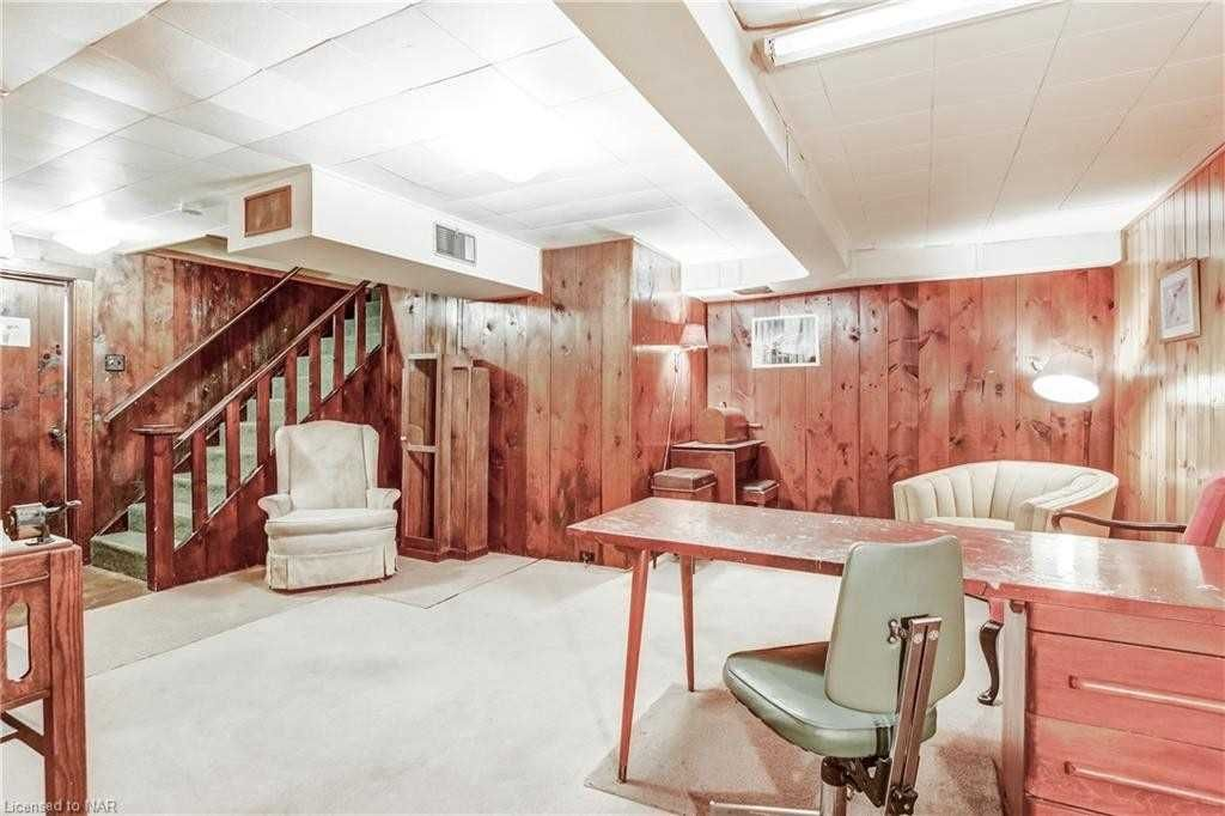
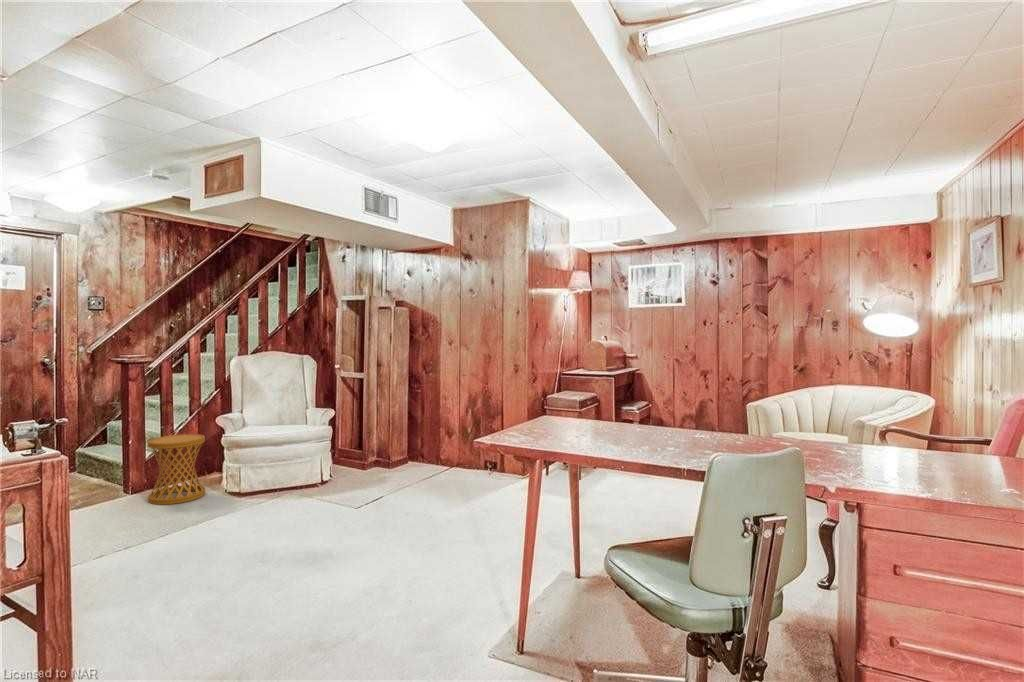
+ side table (177, 467)
